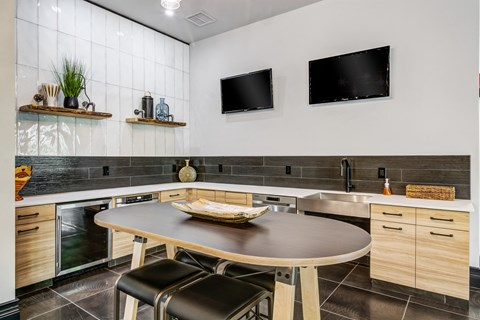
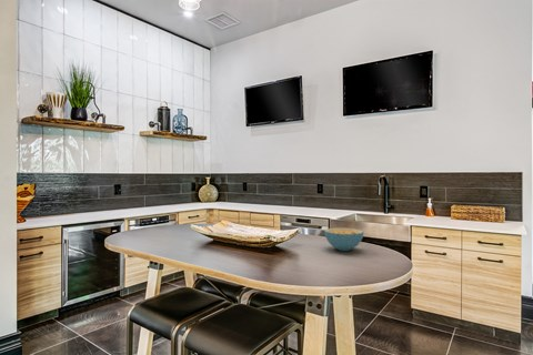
+ cereal bowl (343, 240)
